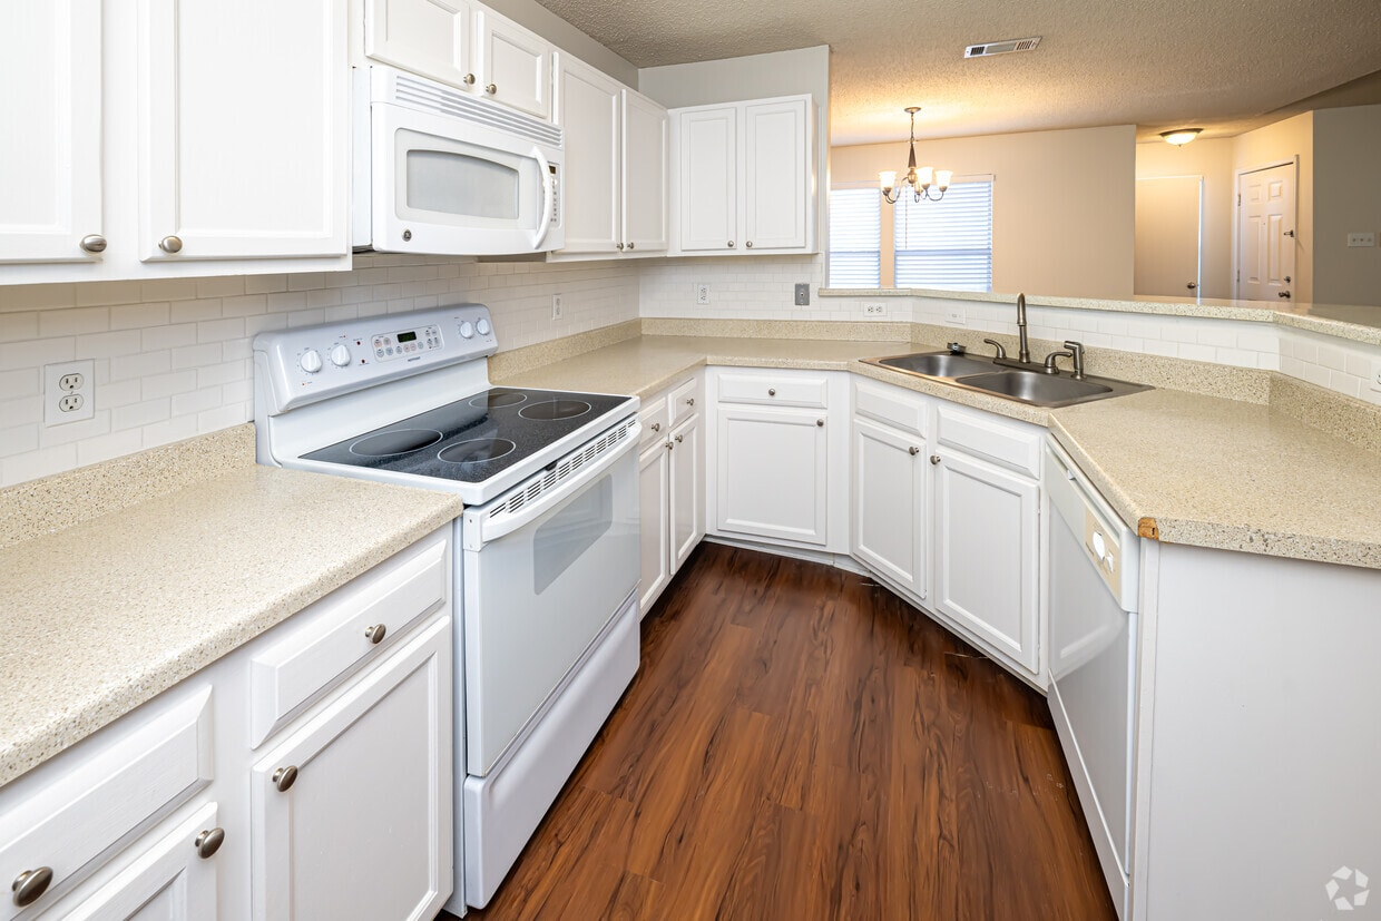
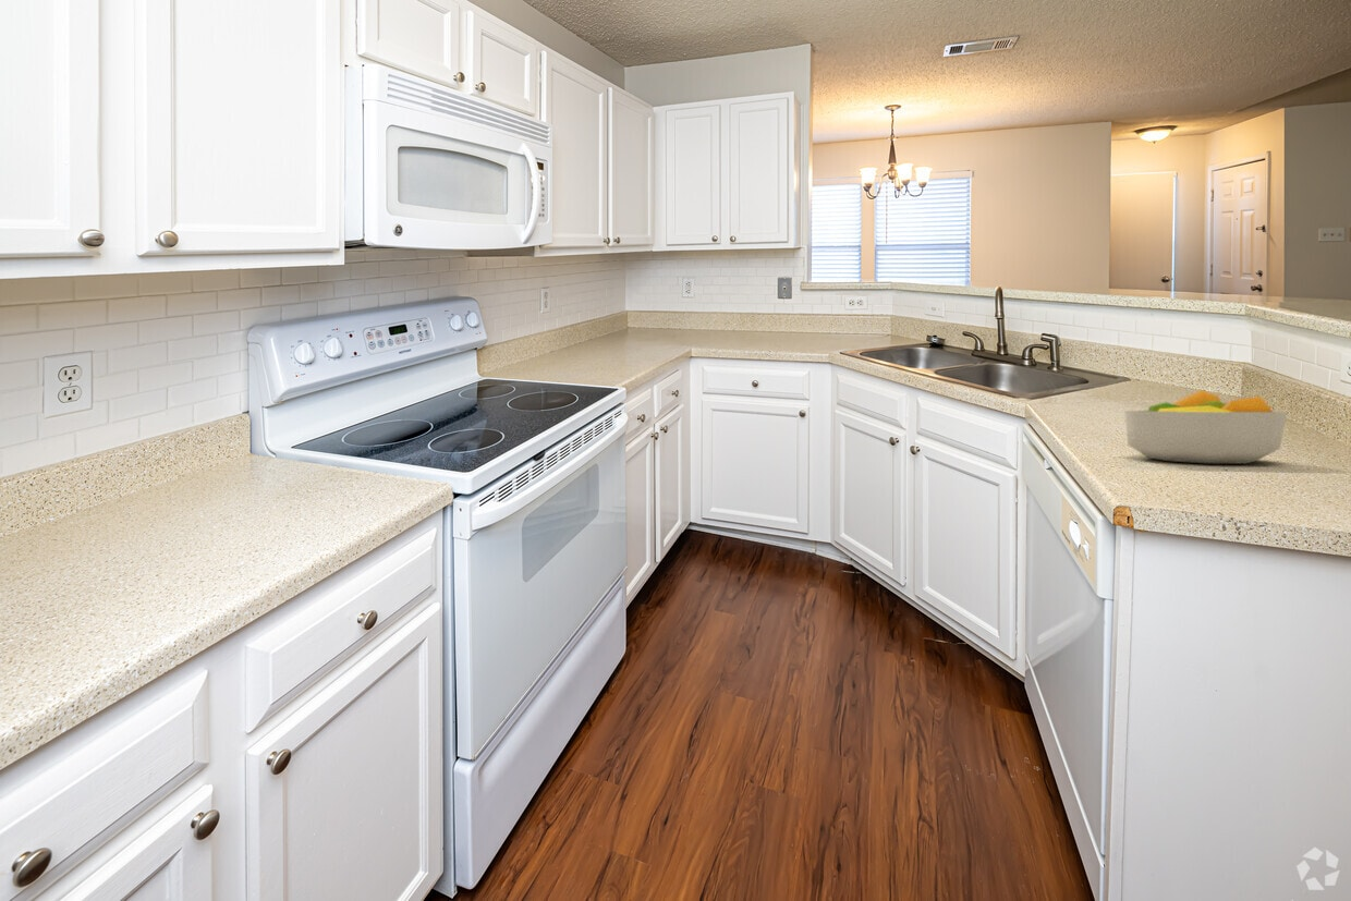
+ fruit bowl (1202, 424)
